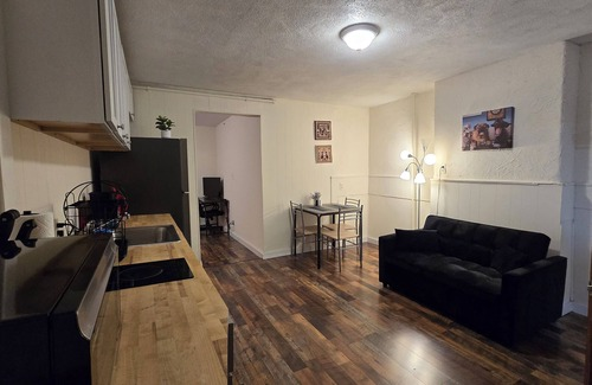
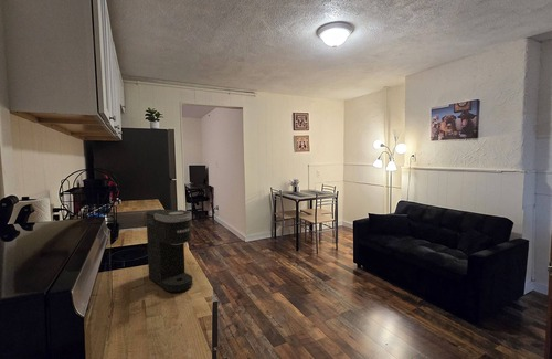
+ coffee maker (169, 245)
